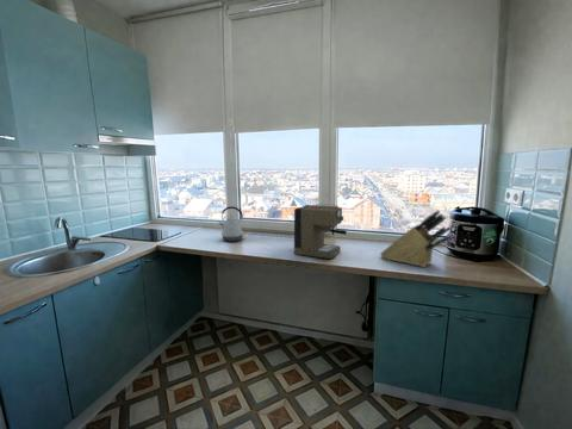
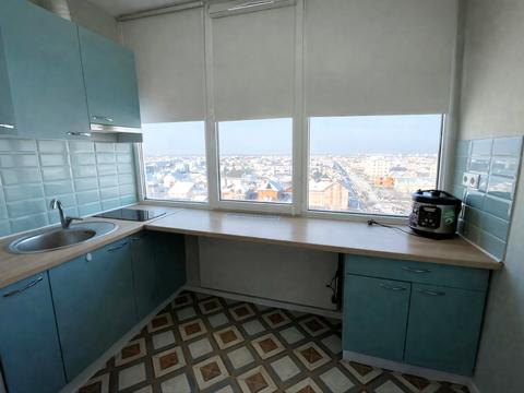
- knife block (414, 236)
- kettle (230, 223)
- coffee maker (322, 229)
